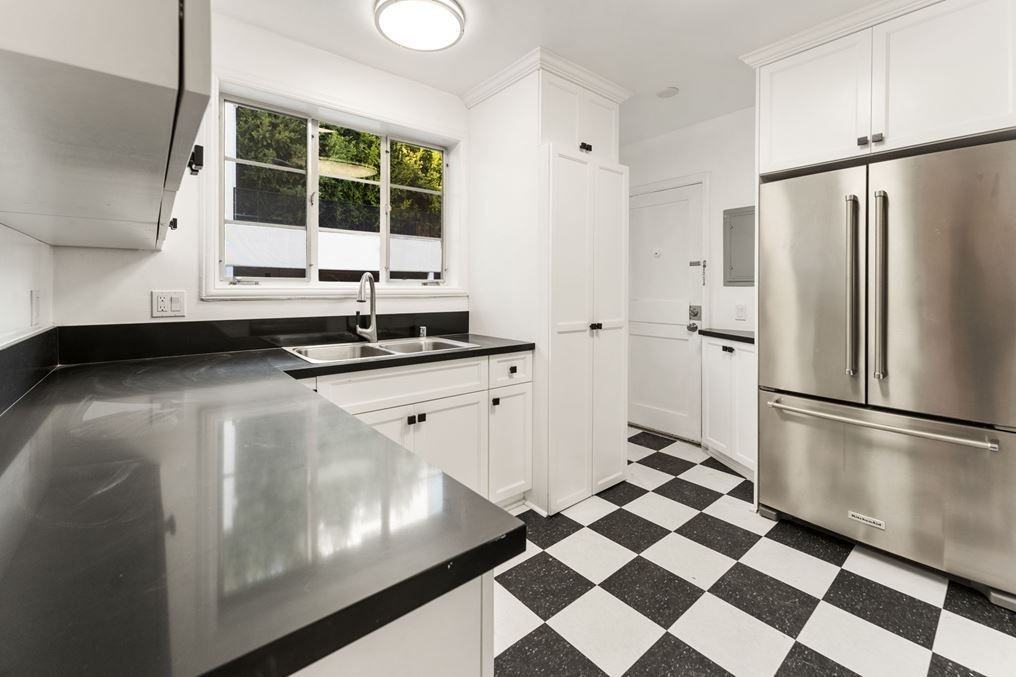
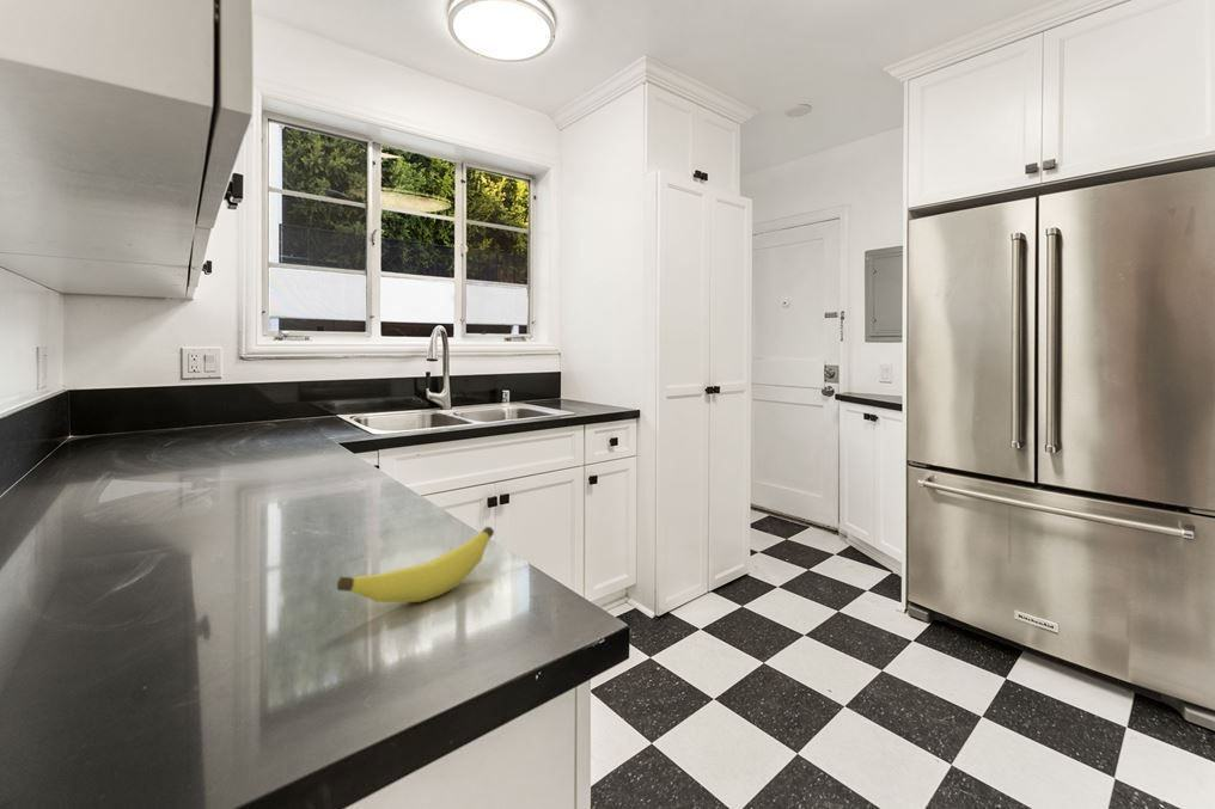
+ banana (432, 569)
